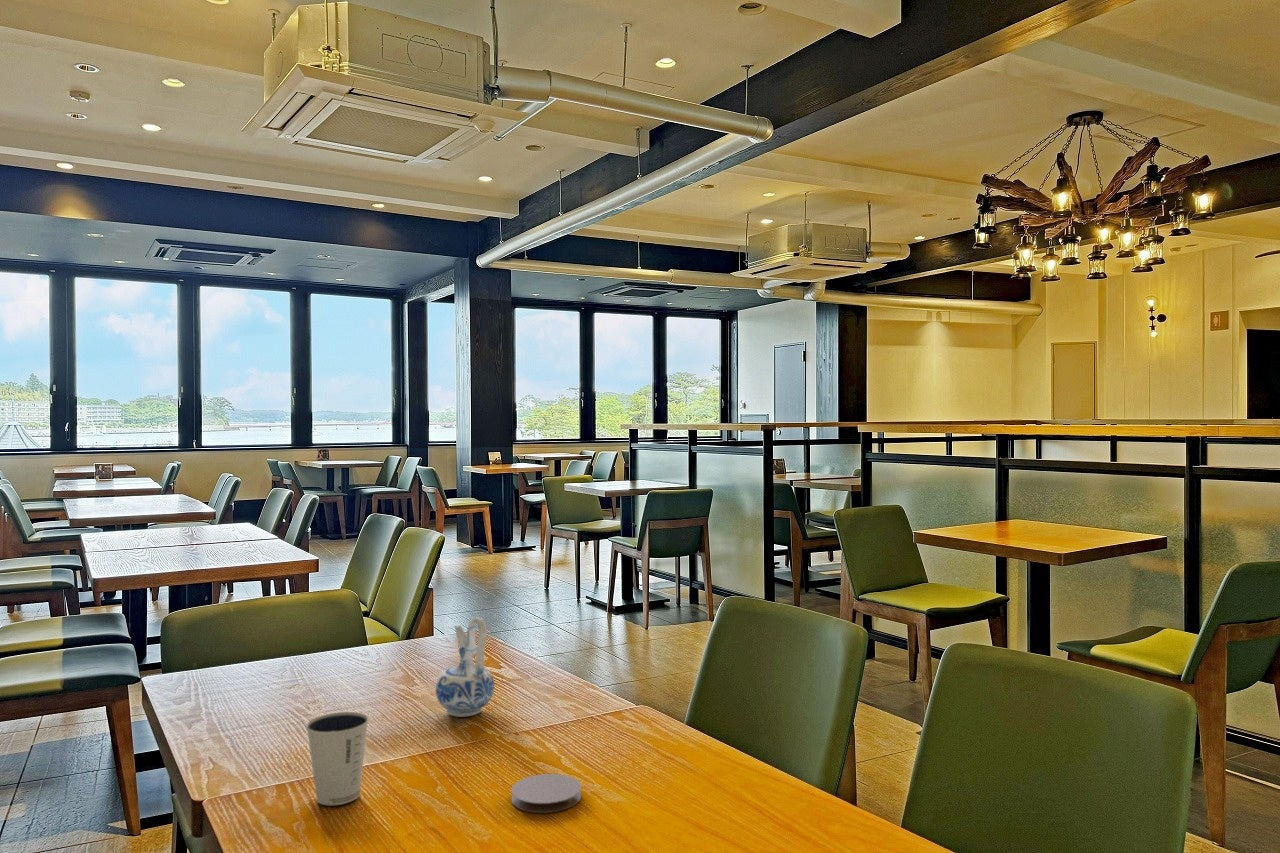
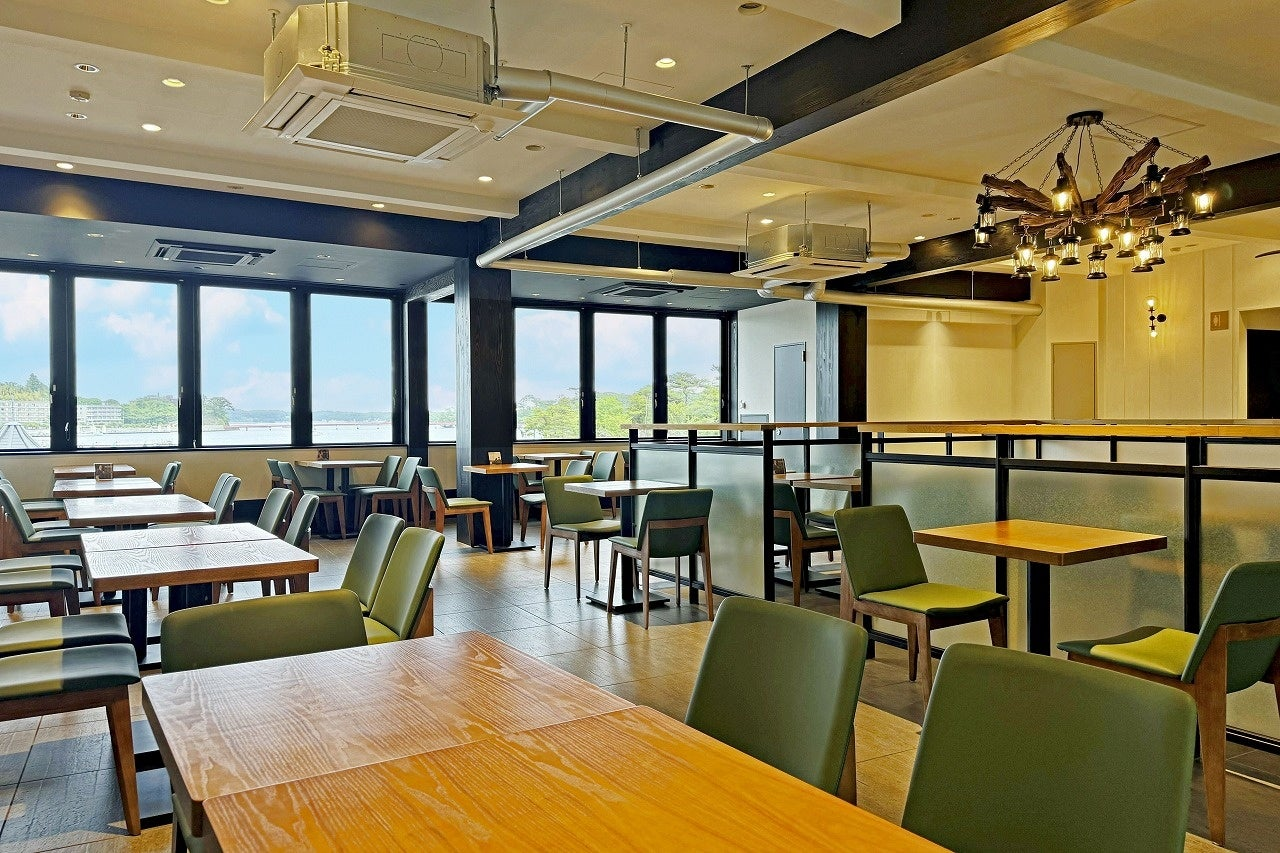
- coaster (546, 792)
- ceramic pitcher (464, 663)
- dixie cup (338, 759)
